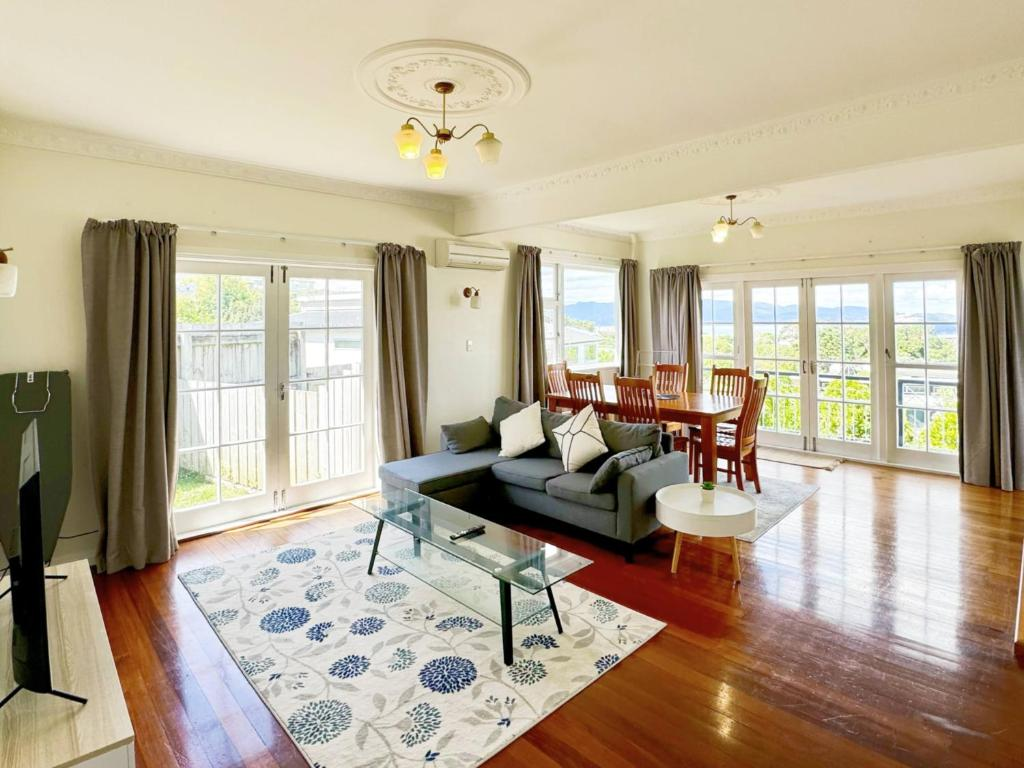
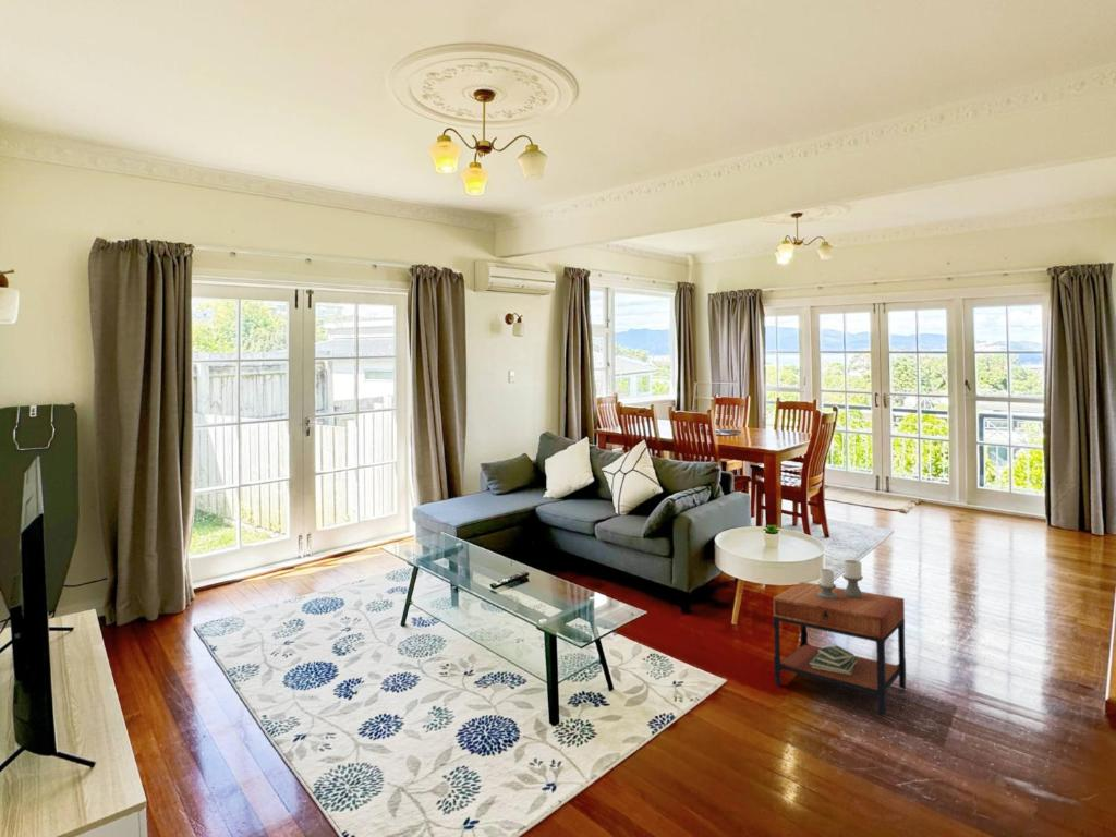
+ side table (838, 624)
